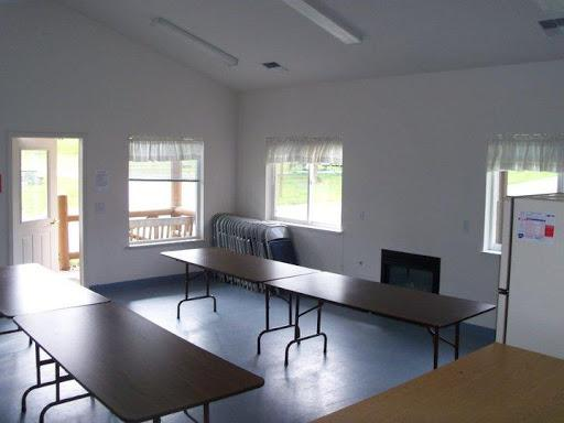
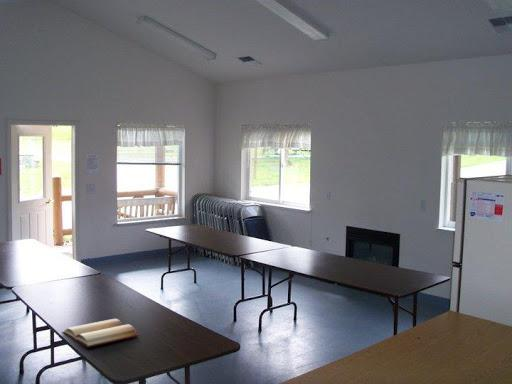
+ bible (100, 331)
